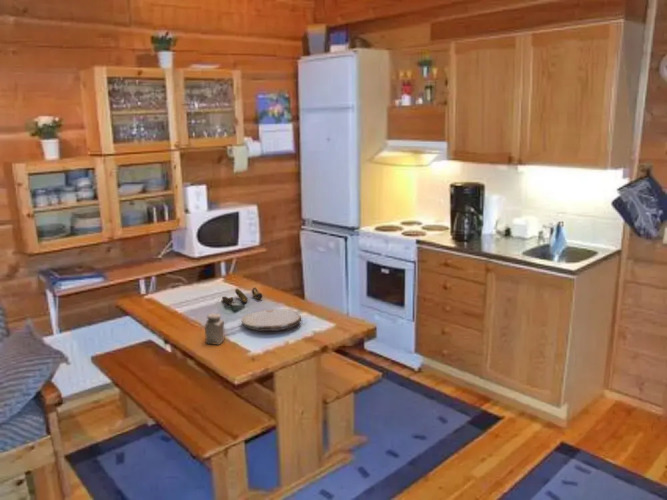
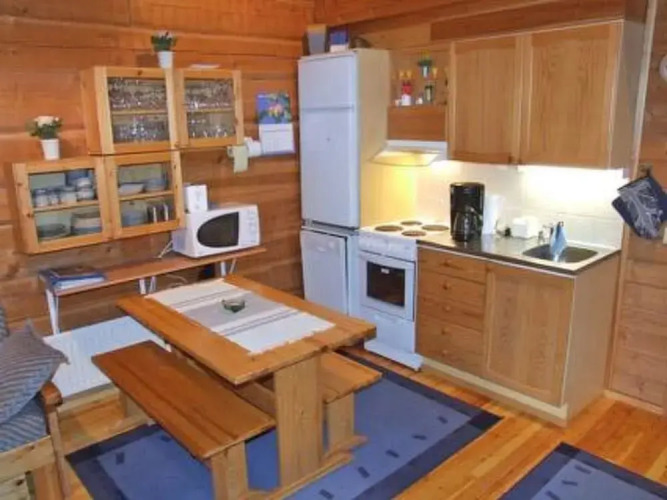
- banana (242, 296)
- plate (271, 320)
- salt shaker (214, 328)
